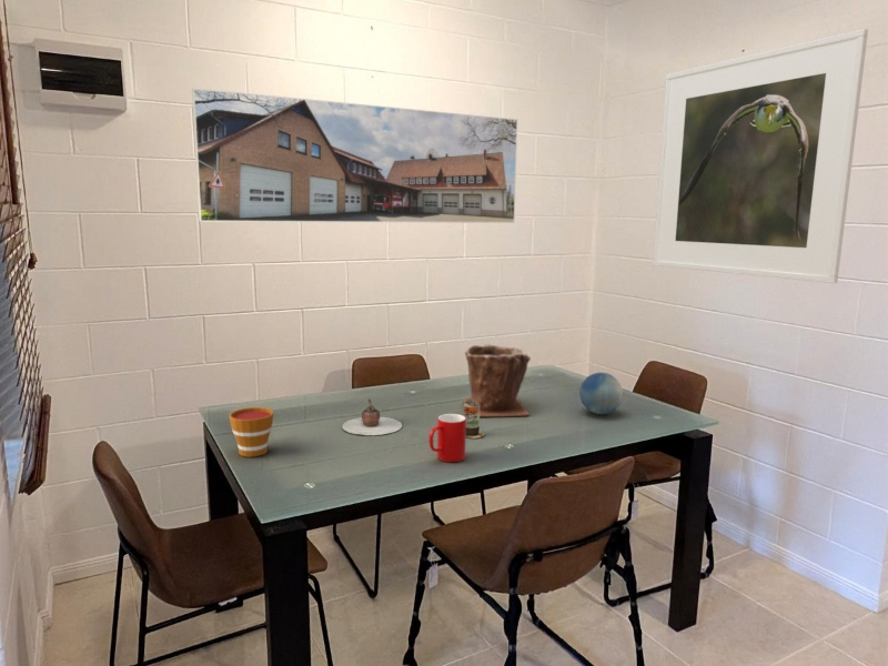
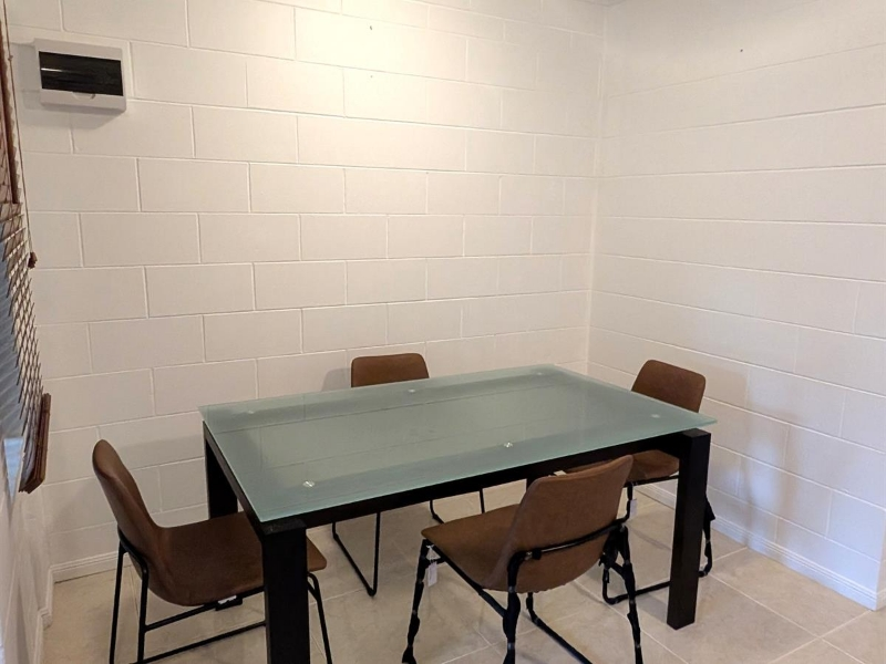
- cup (445, 437)
- cup (253, 431)
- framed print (374, 164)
- decorative ball (601, 393)
- plant pot (496, 377)
- can (473, 416)
- teapot (372, 413)
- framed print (741, 167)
